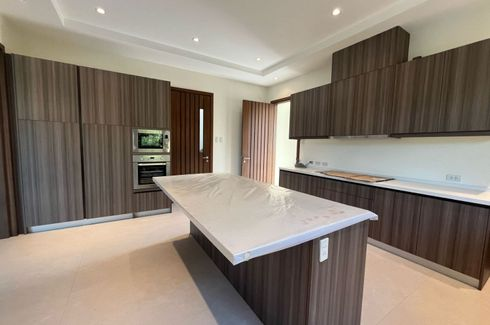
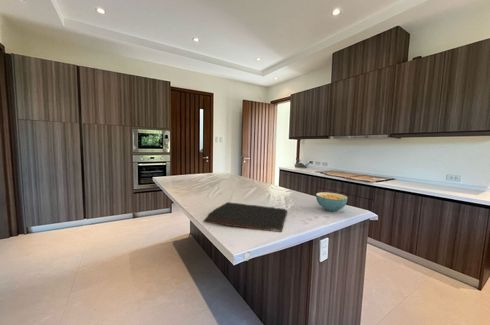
+ cereal bowl (331, 202)
+ cutting board (248, 214)
